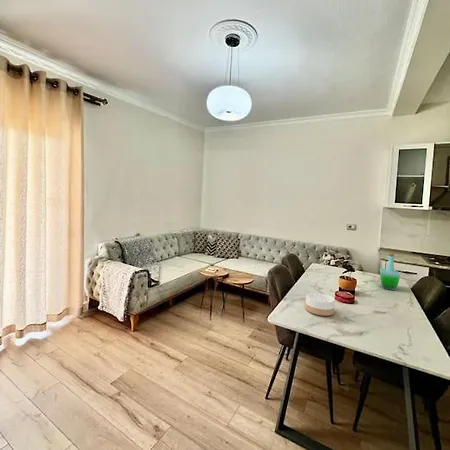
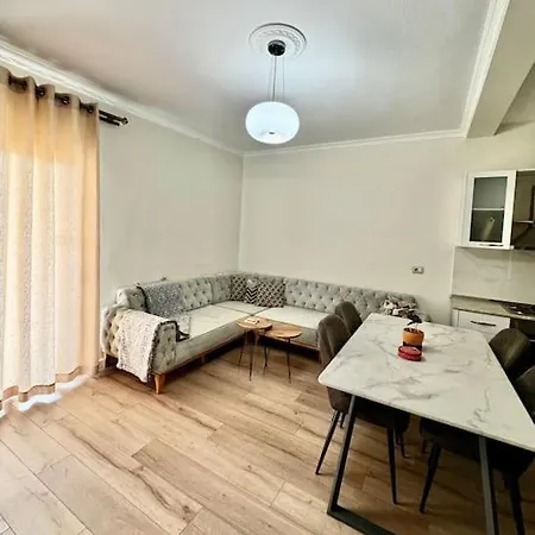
- bottle (389, 271)
- bowl (319, 303)
